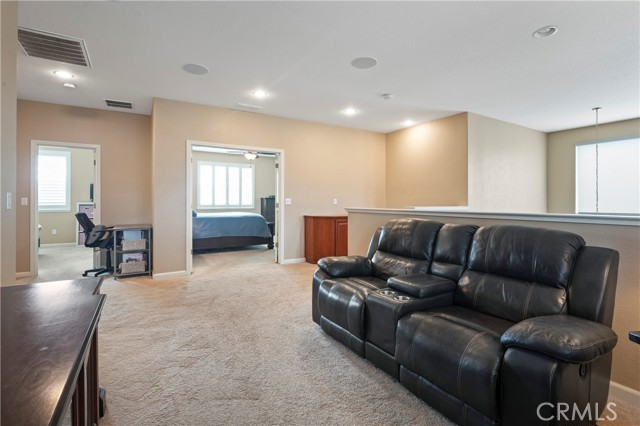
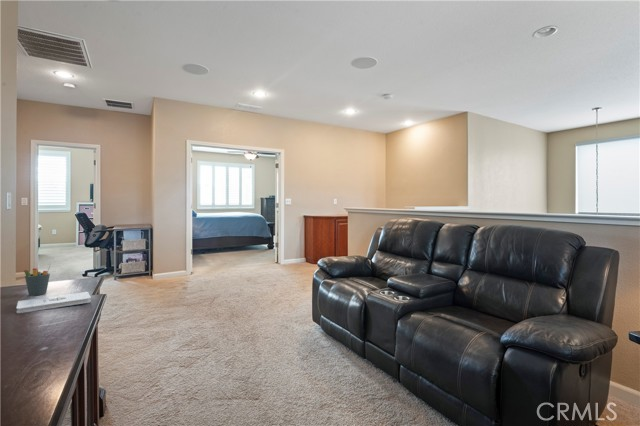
+ pen holder (37, 279)
+ notepad (55, 301)
